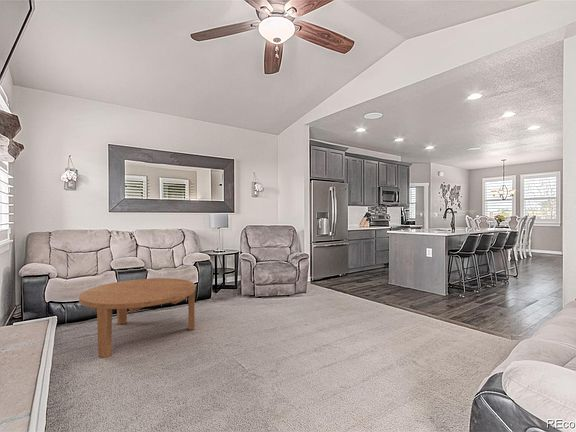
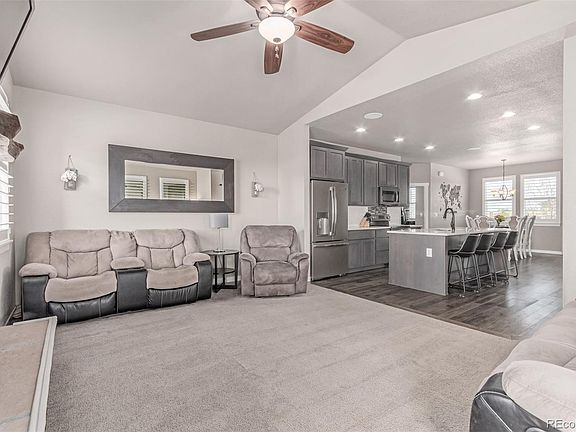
- coffee table (140, 308)
